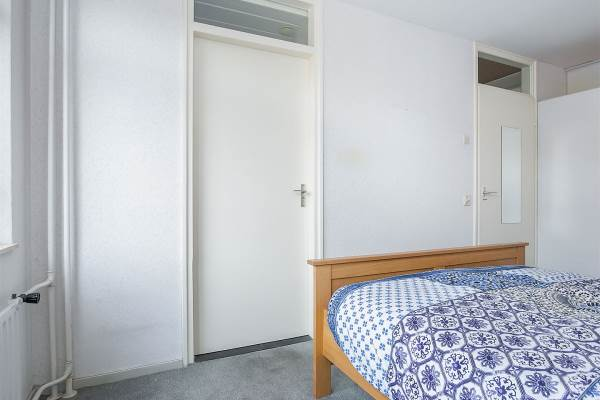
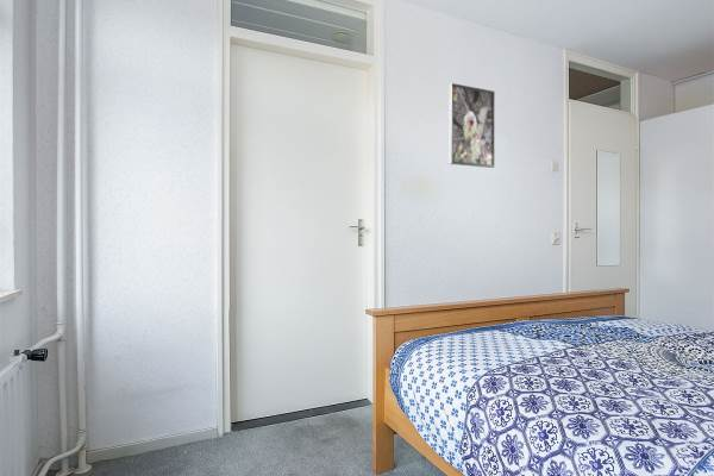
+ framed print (472, 126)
